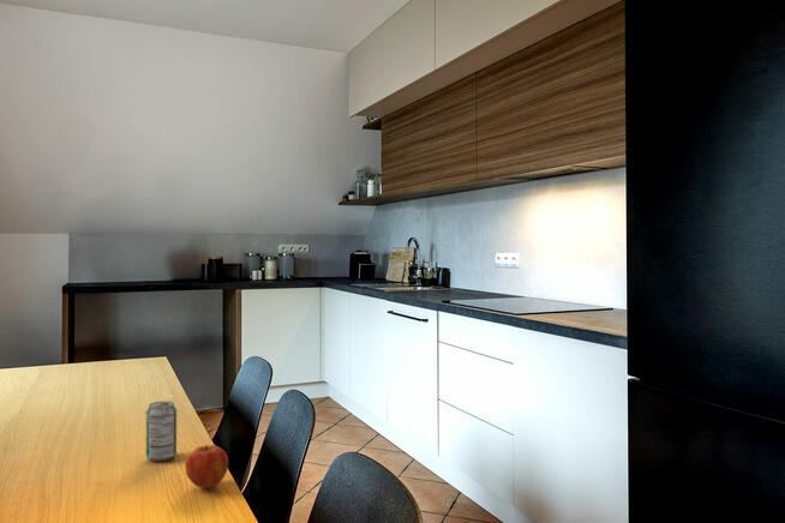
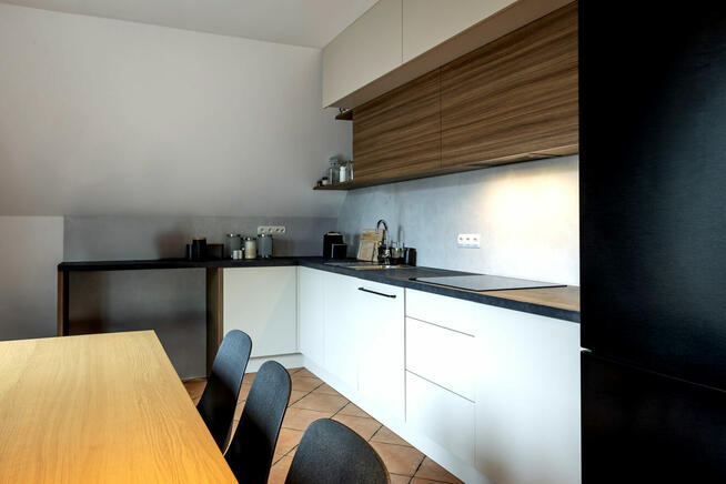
- apple (206, 465)
- beverage can (161, 429)
